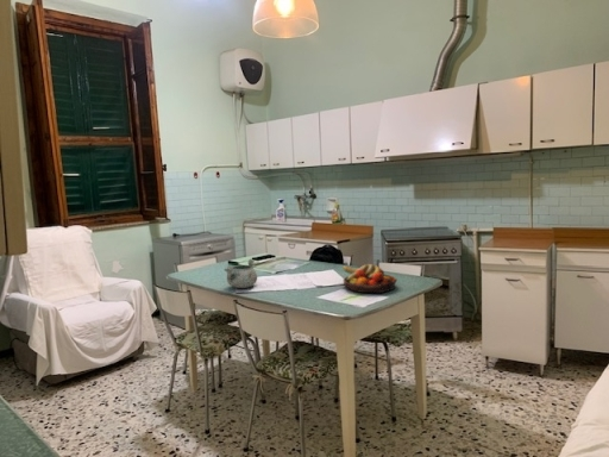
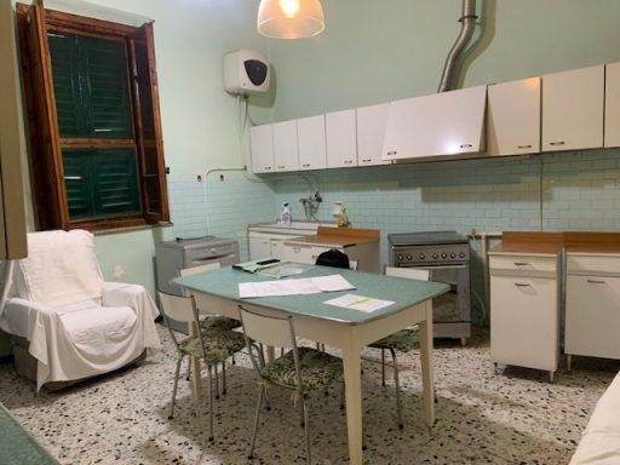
- fruit bowl (369, 276)
- decorative bowl (240, 274)
